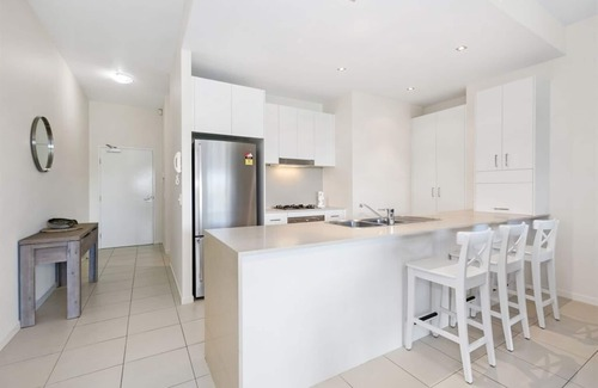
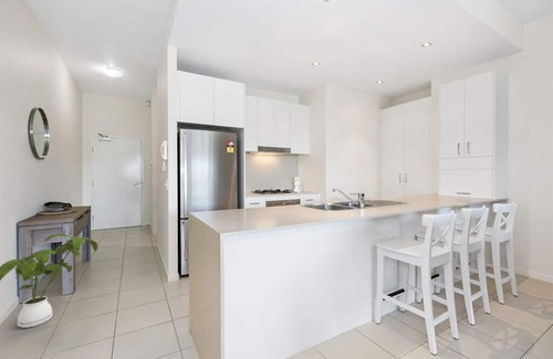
+ house plant (54, 274)
